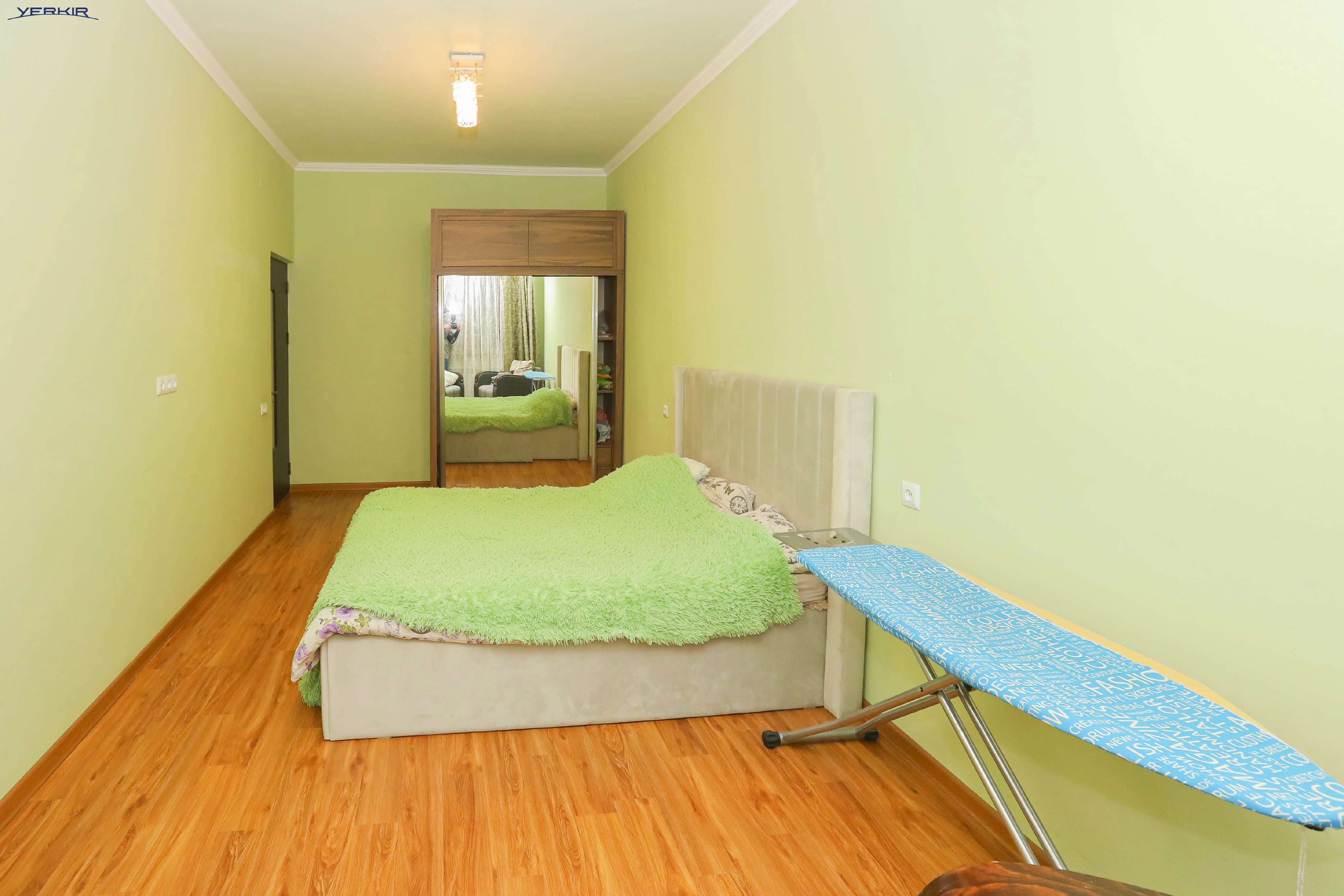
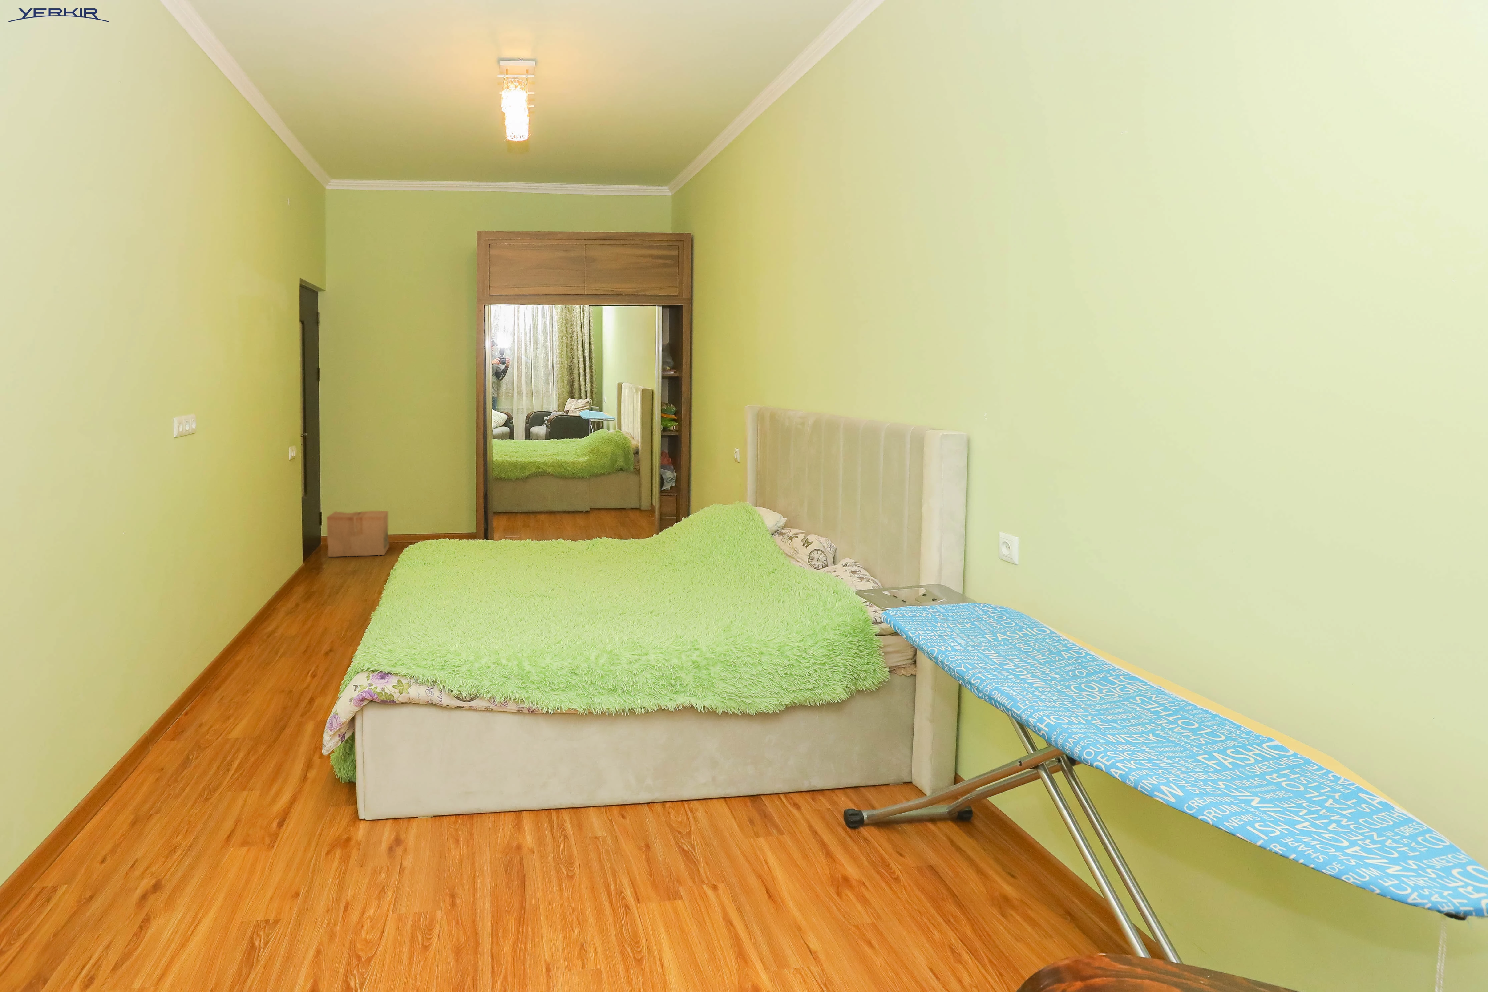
+ cardboard box (359, 533)
